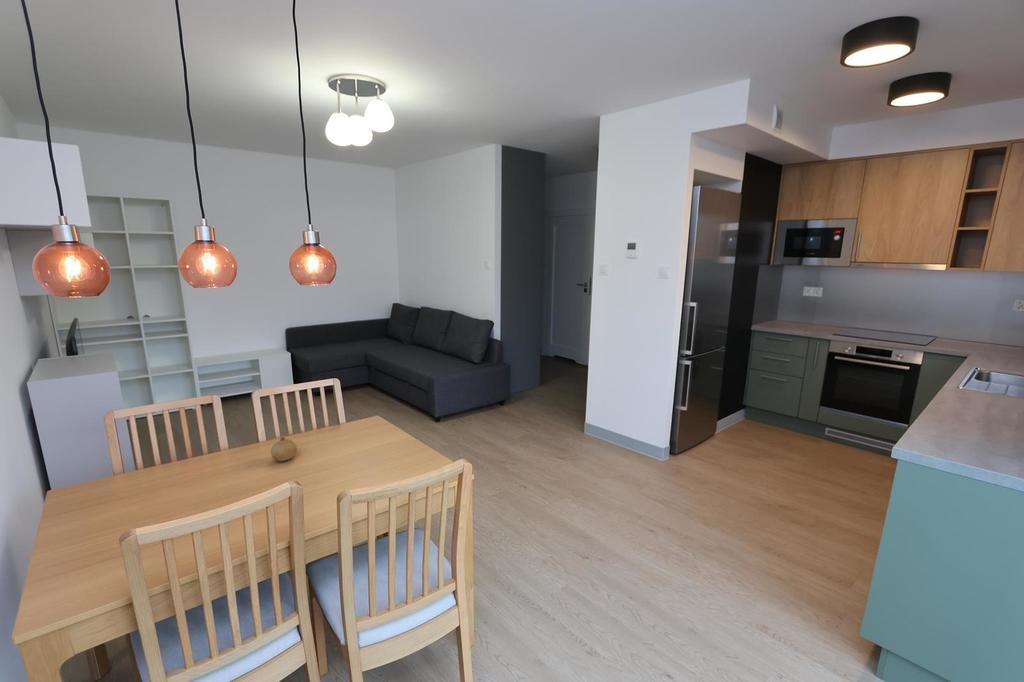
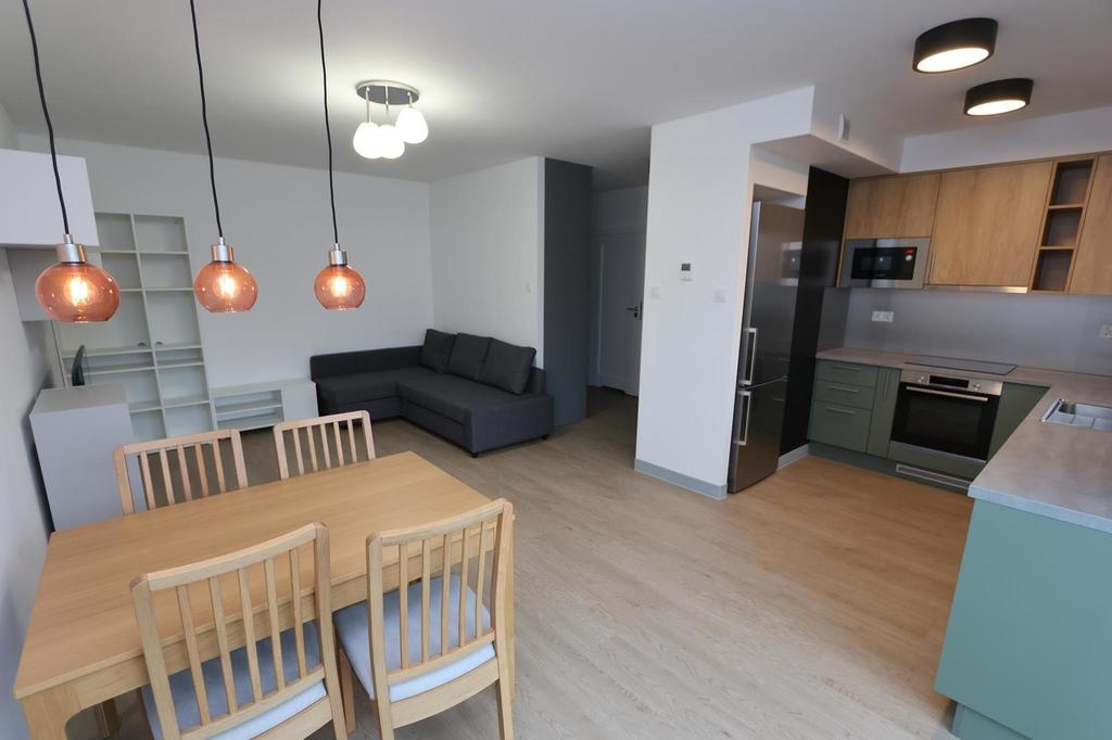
- fruit (283, 448)
